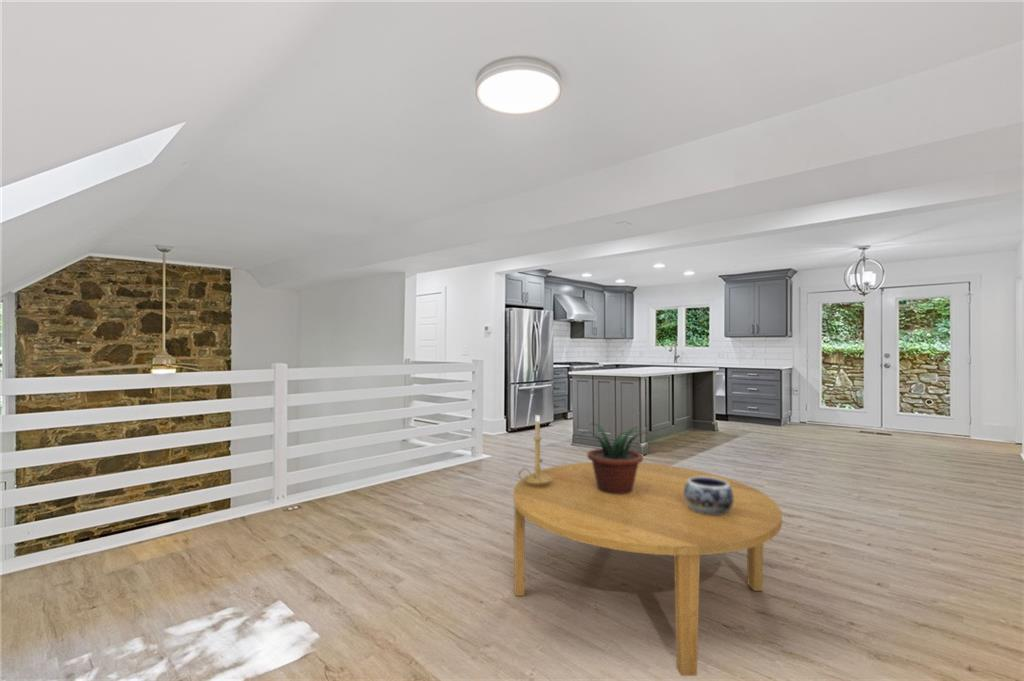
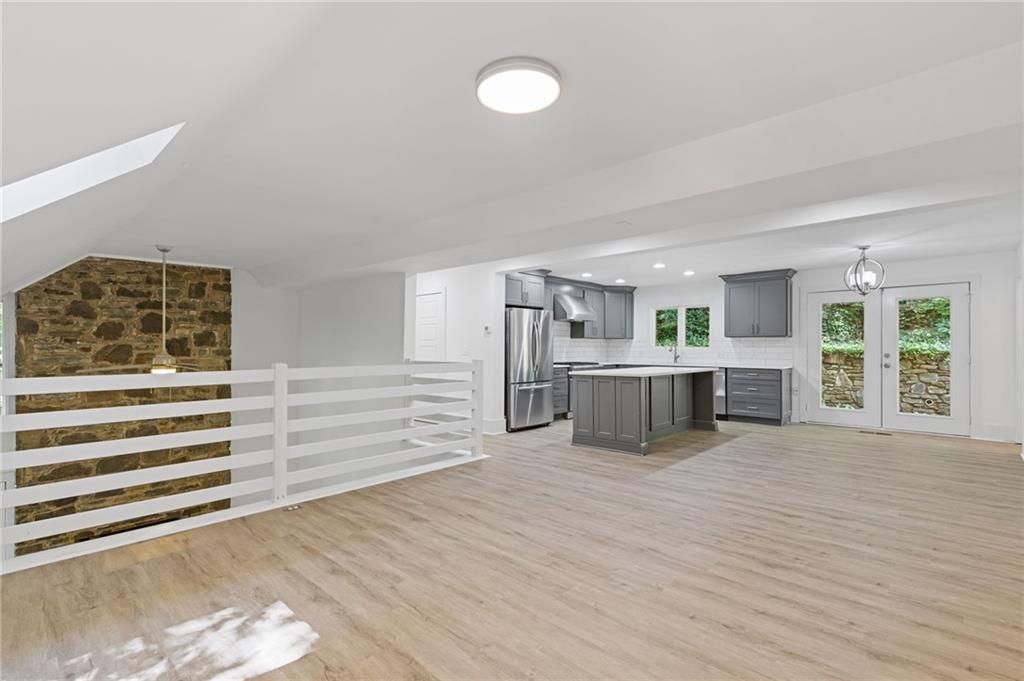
- dining table (638, 541)
- potted plant (616, 456)
- decorative bowl (708, 494)
- candle holder (536, 449)
